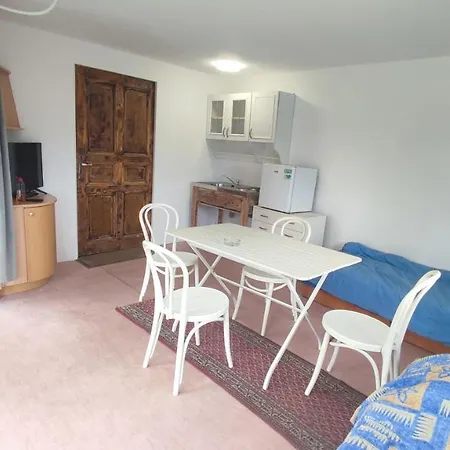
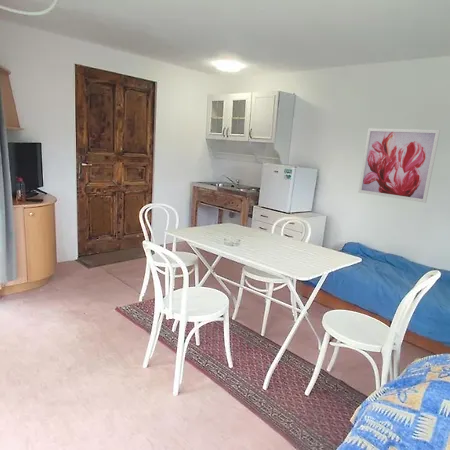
+ wall art (395, 163)
